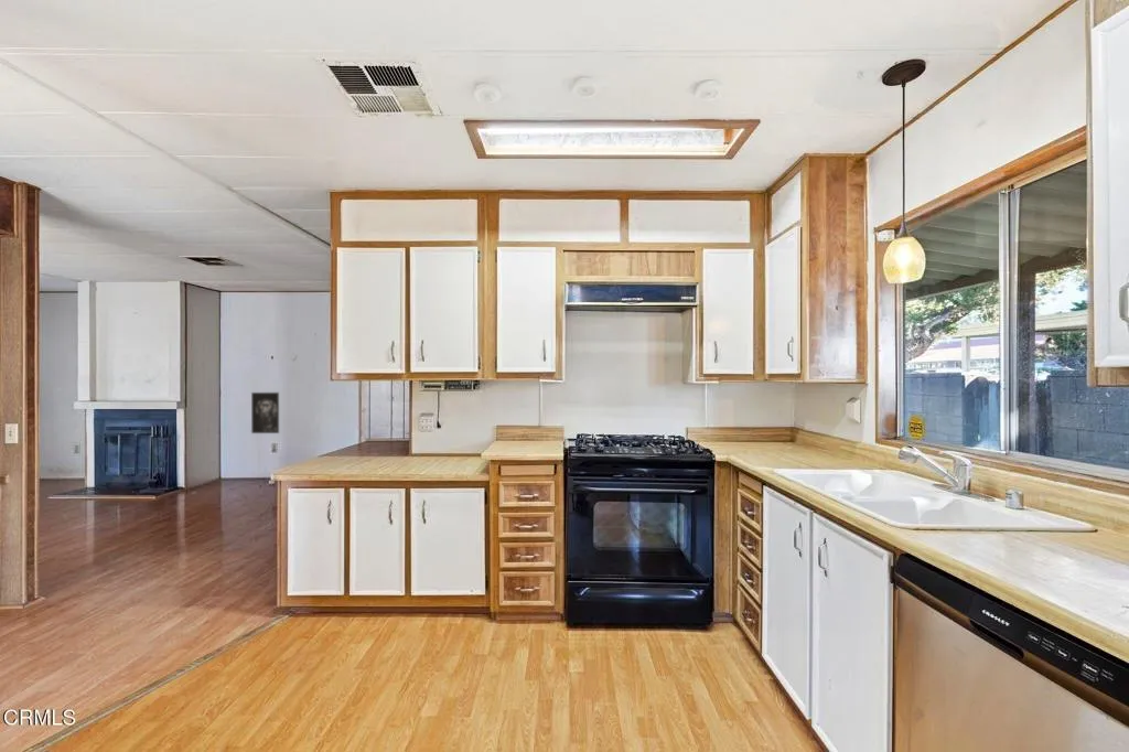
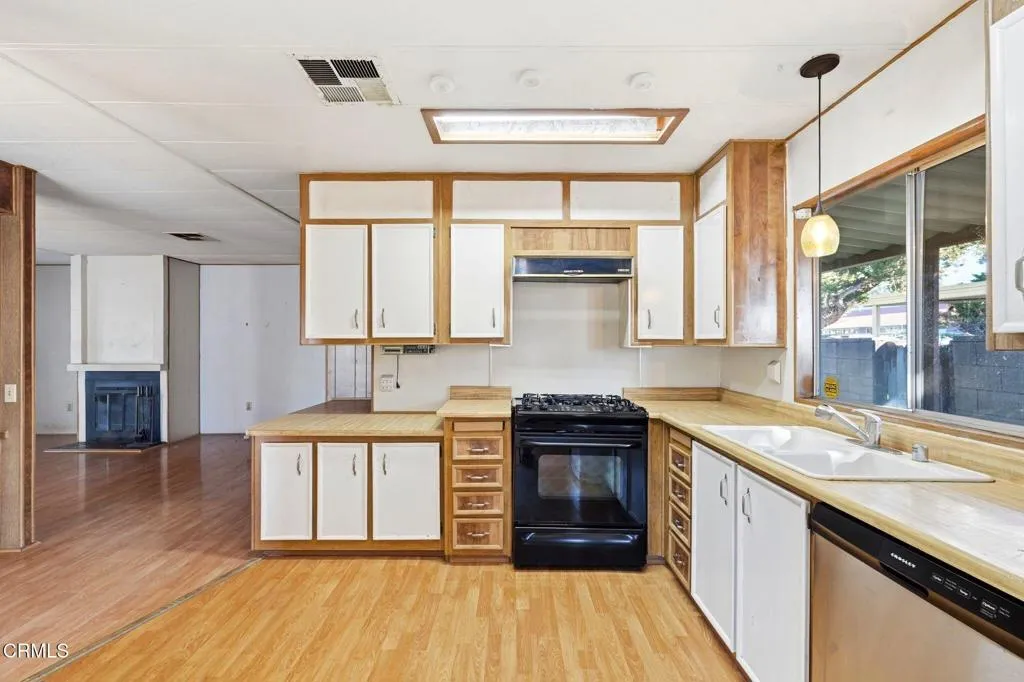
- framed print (265, 412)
